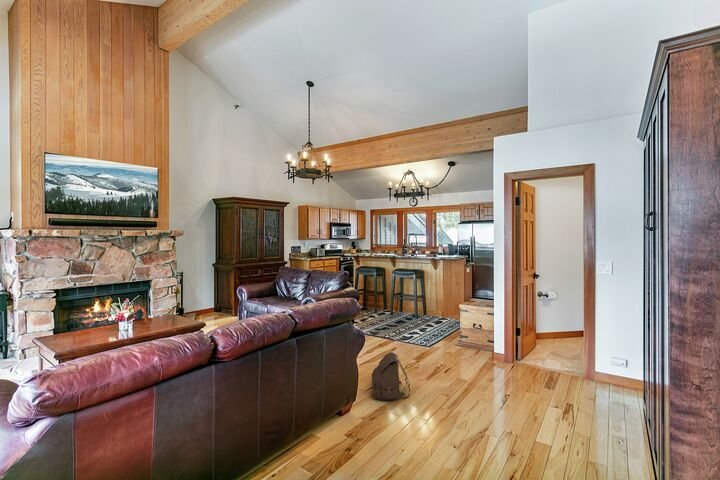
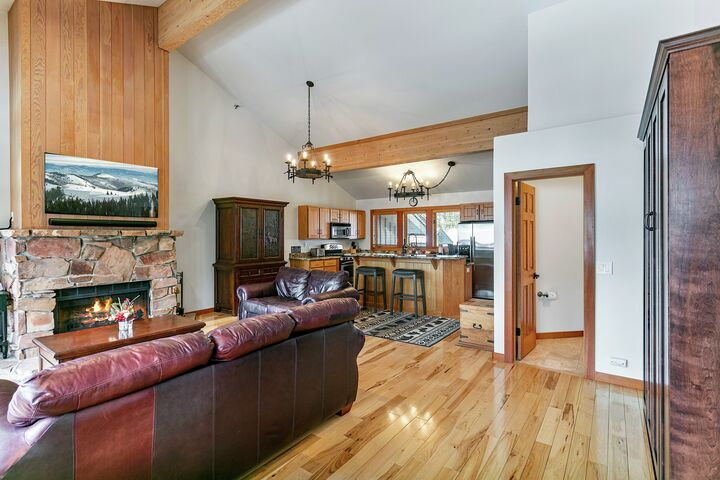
- satchel (390, 374)
